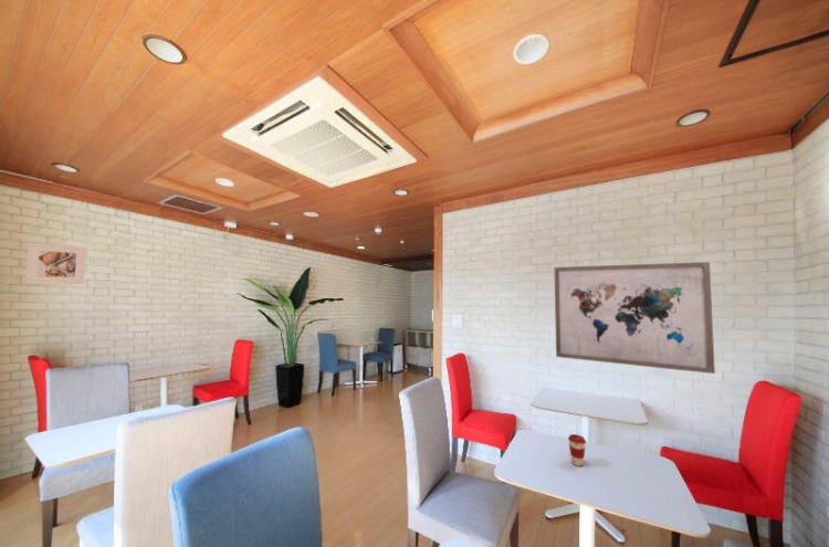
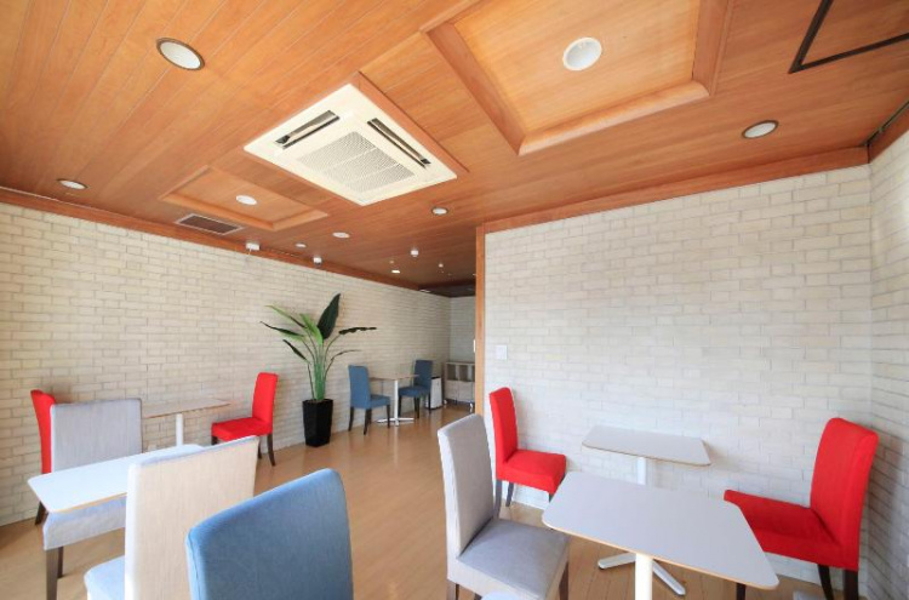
- wall art (625, 314)
- coffee cup (577, 450)
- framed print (56, 264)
